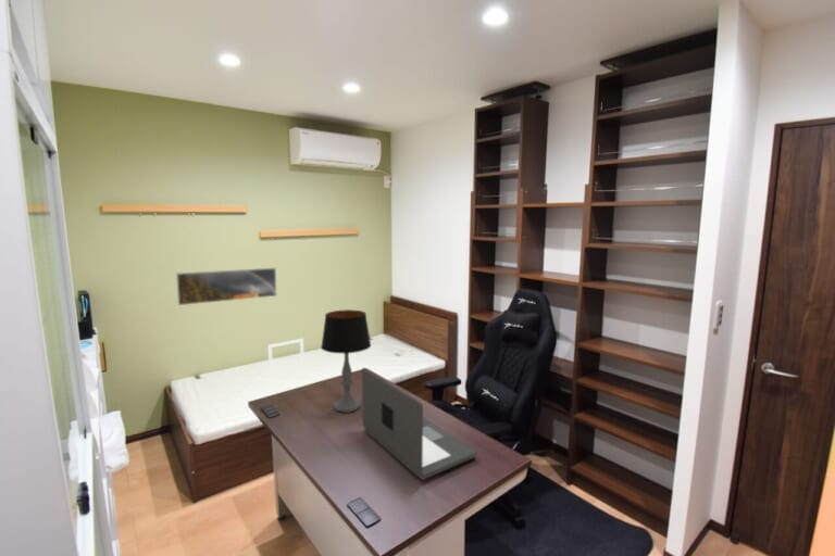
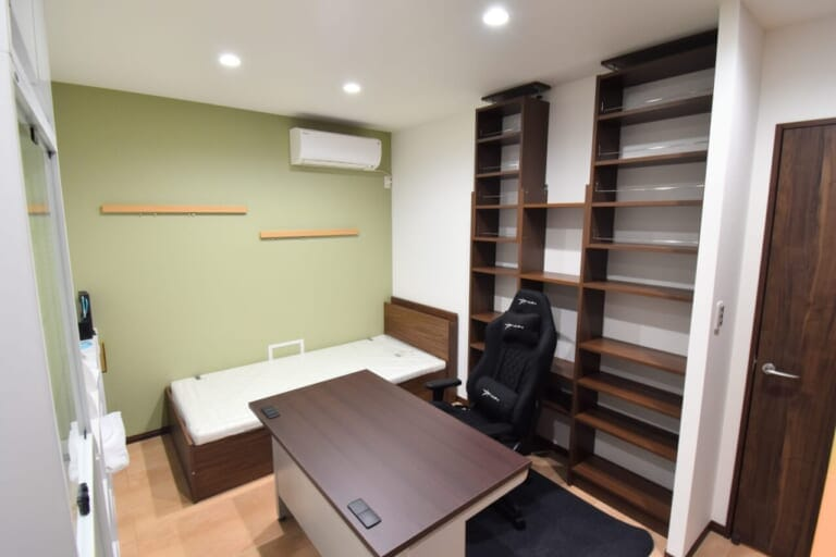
- laptop (415, 410)
- table lamp (346, 361)
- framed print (229, 285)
